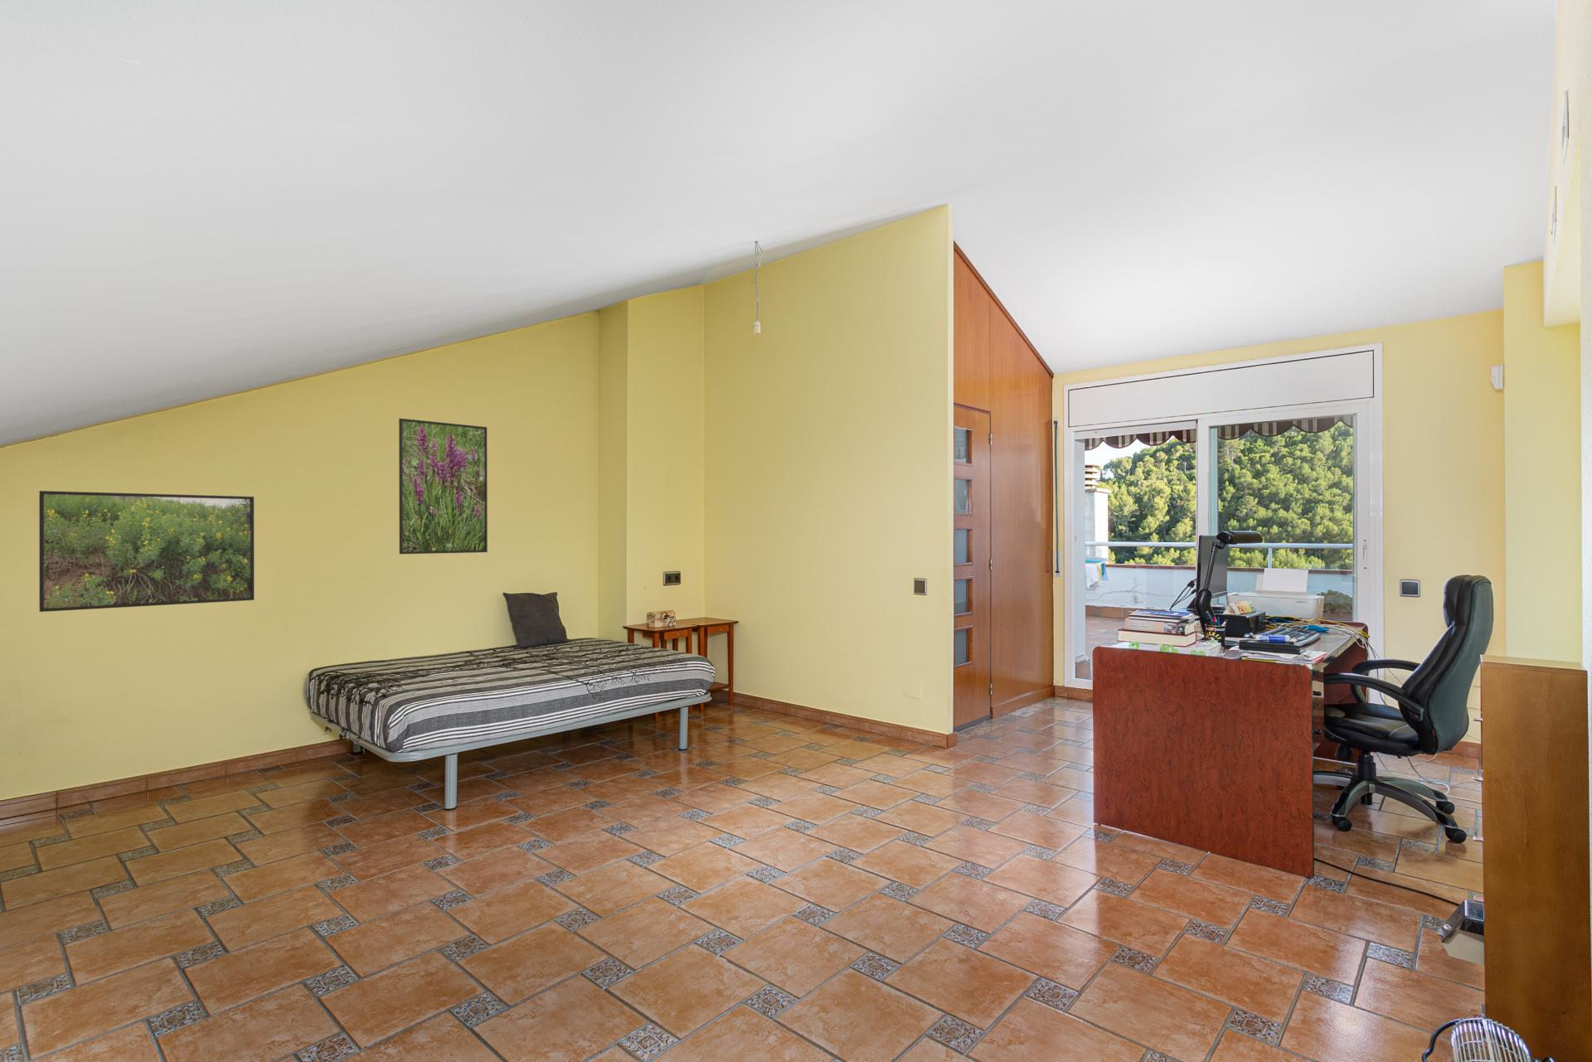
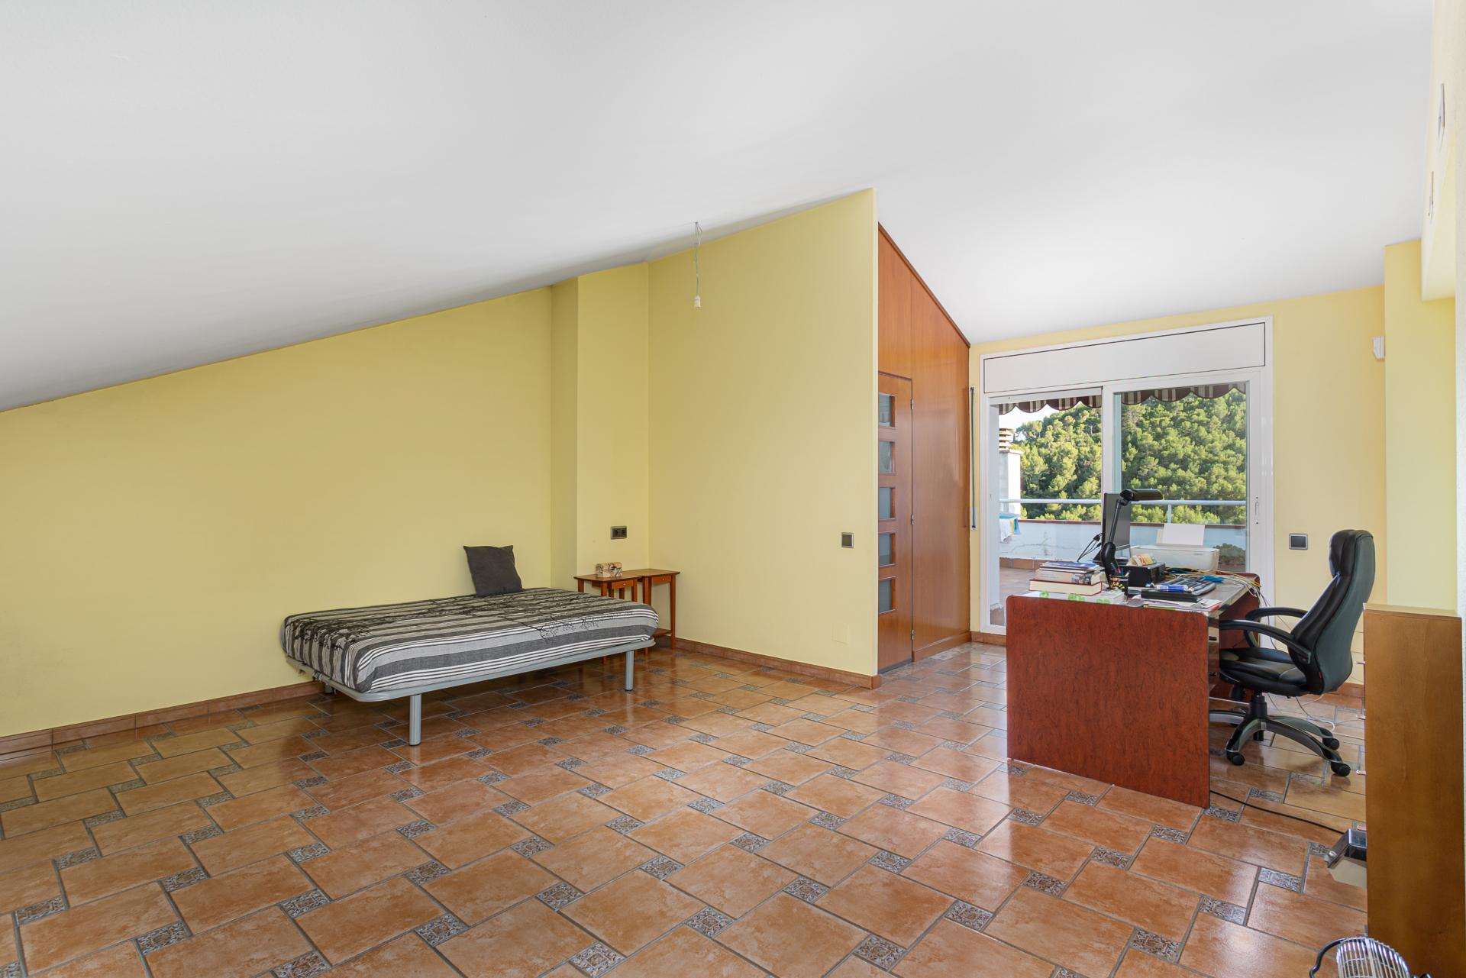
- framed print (154, 550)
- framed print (445, 487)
